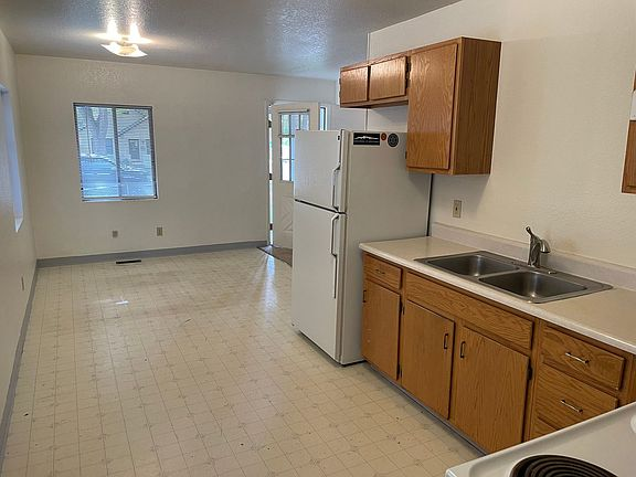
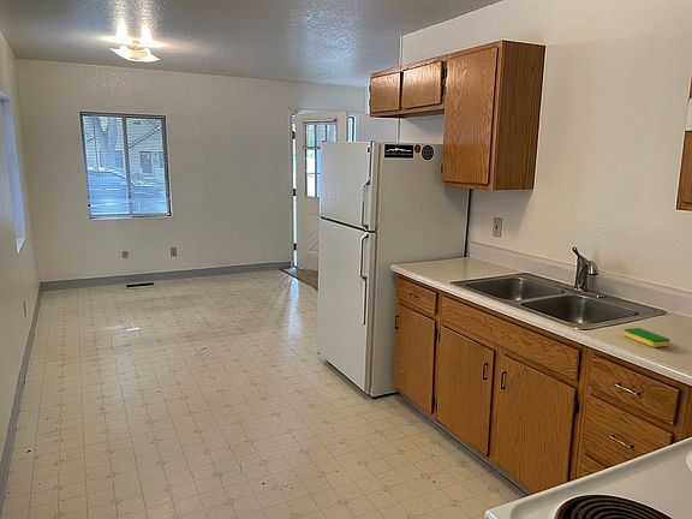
+ dish sponge (645, 336)
